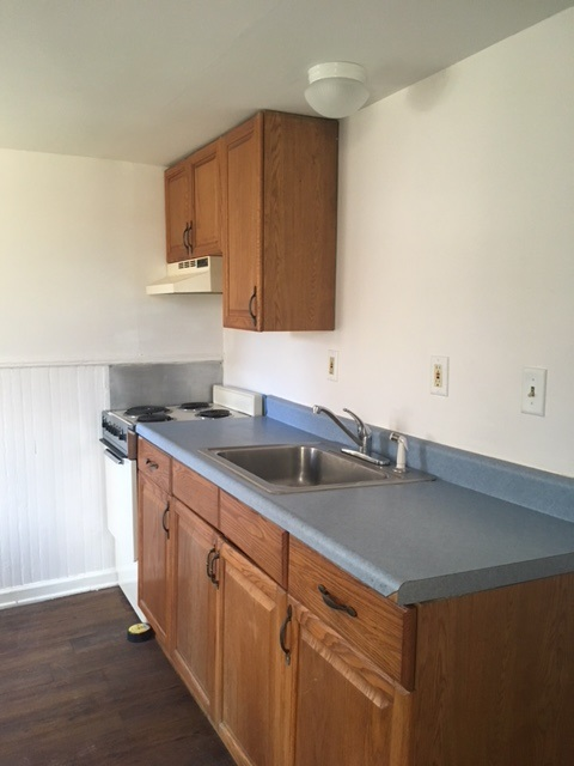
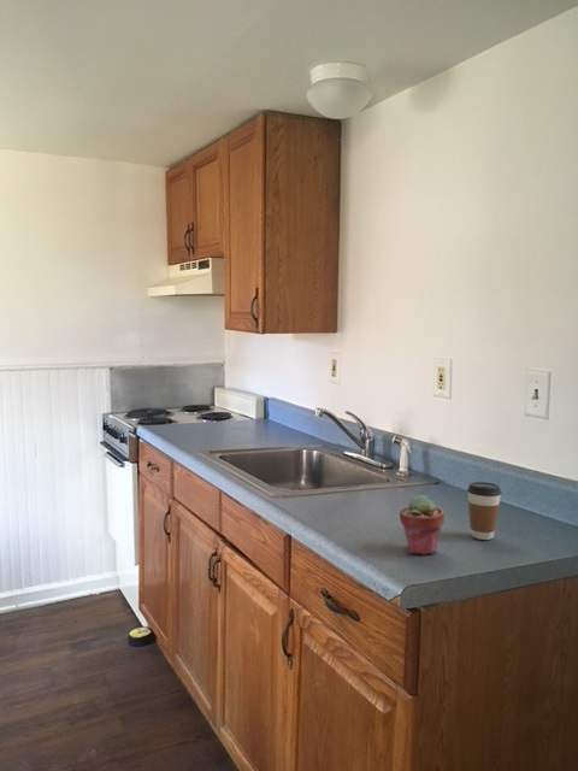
+ coffee cup (483, 510)
+ potted succulent (421, 522)
